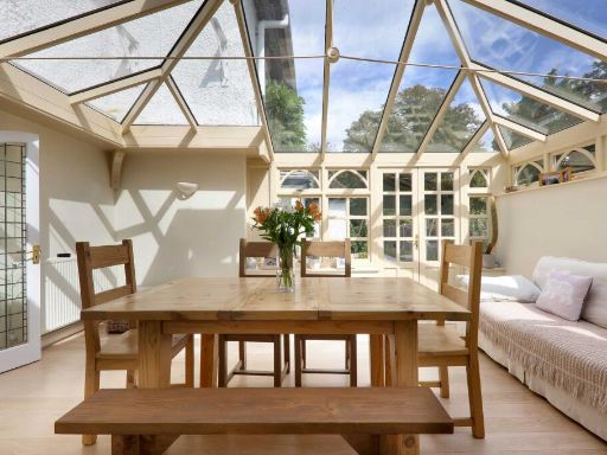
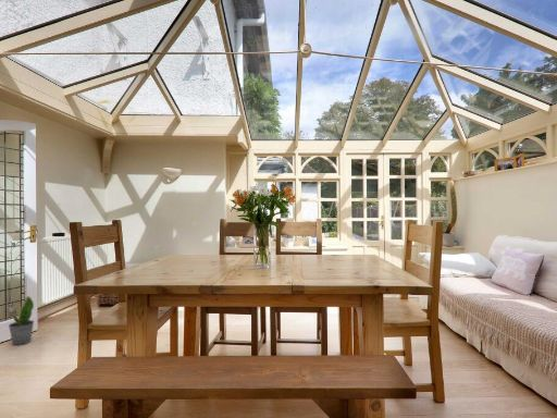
+ potted plant (21, 319)
